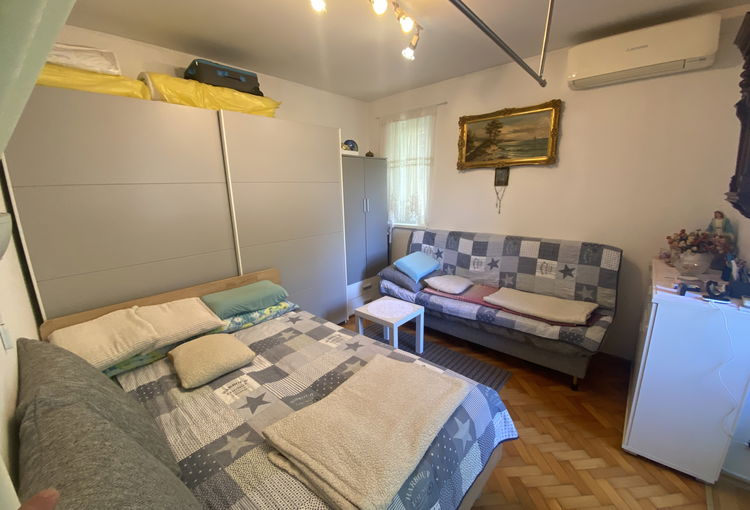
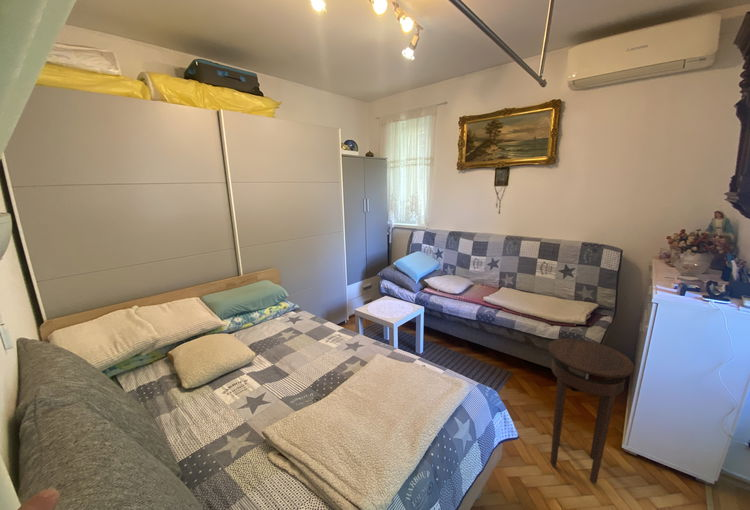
+ stool (597, 411)
